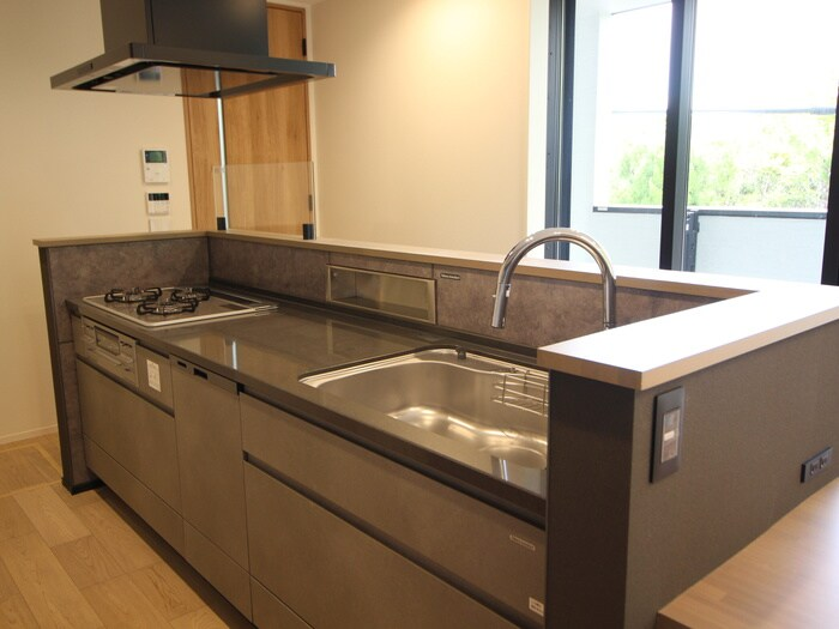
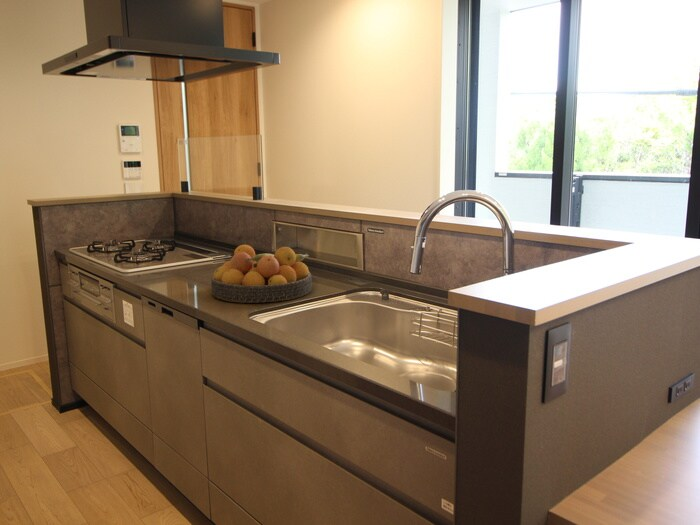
+ fruit bowl (261, 269)
